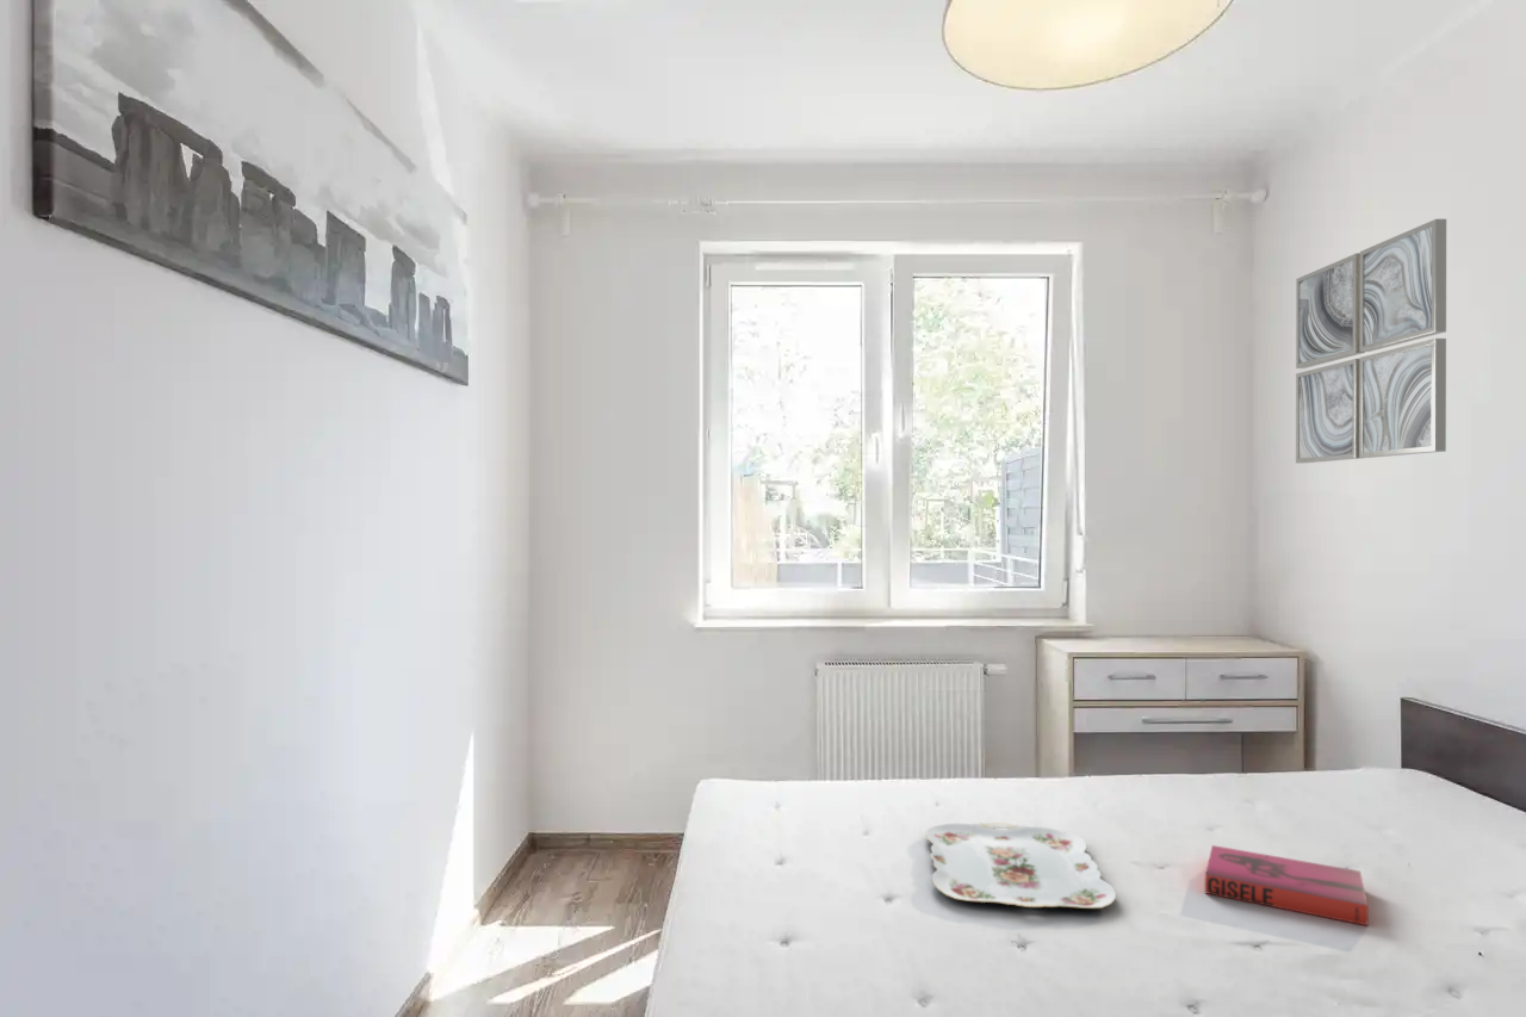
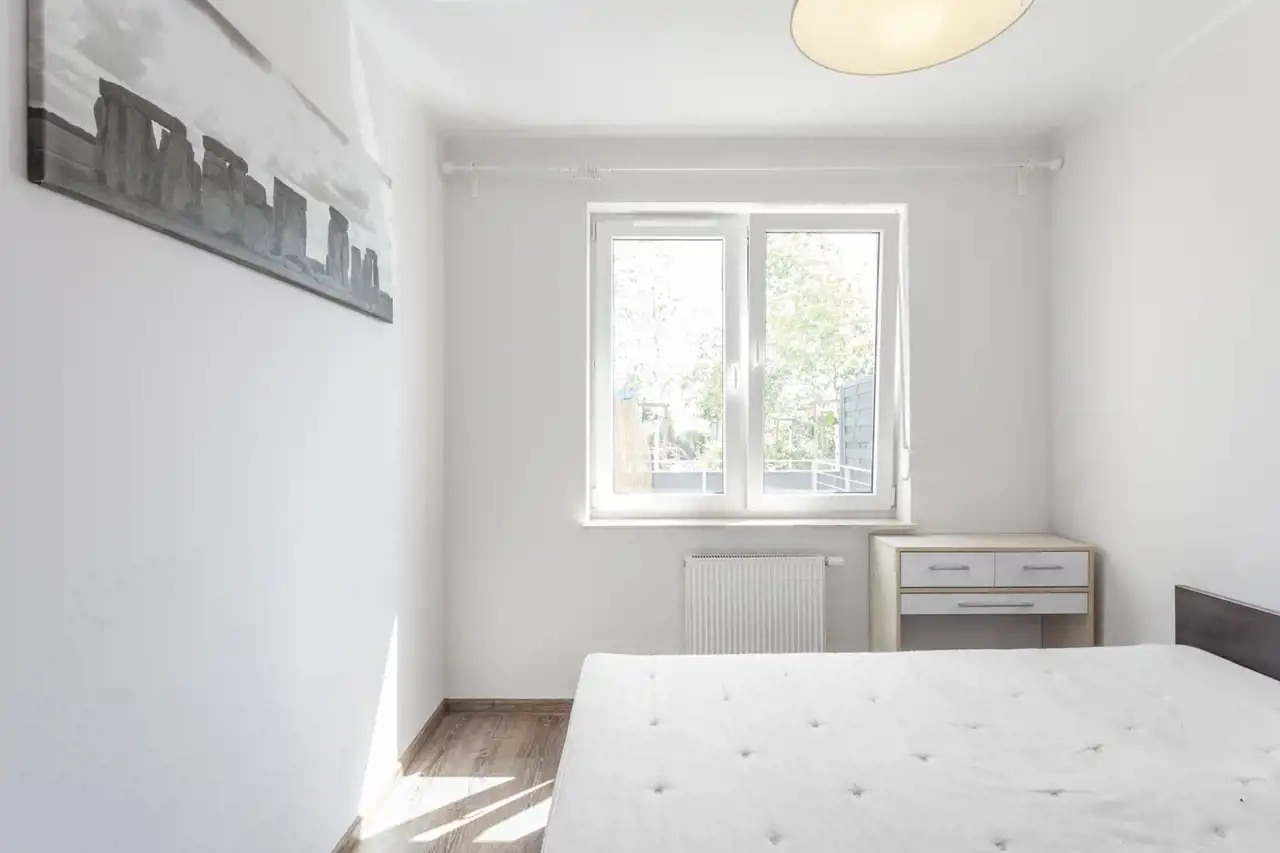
- wall art (1361, 353)
- hardback book (1283, 882)
- serving tray (1012, 863)
